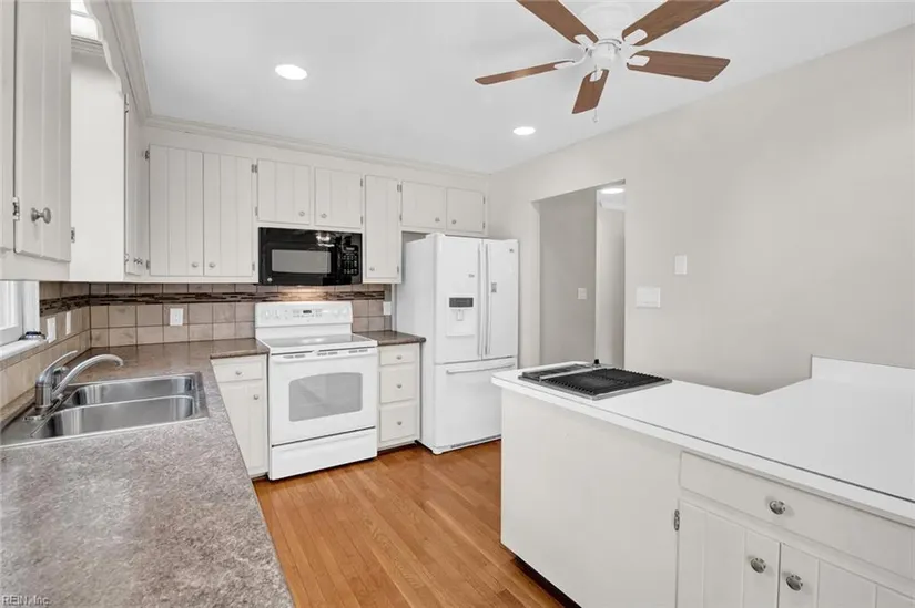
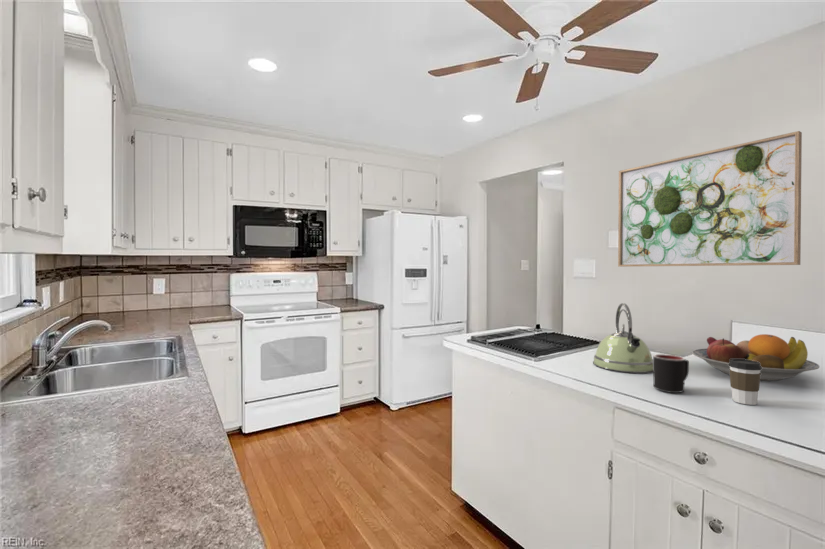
+ coffee cup (744, 381)
+ fruit bowl (750, 353)
+ kettle (624, 335)
+ mug (672, 372)
+ wall art (694, 210)
